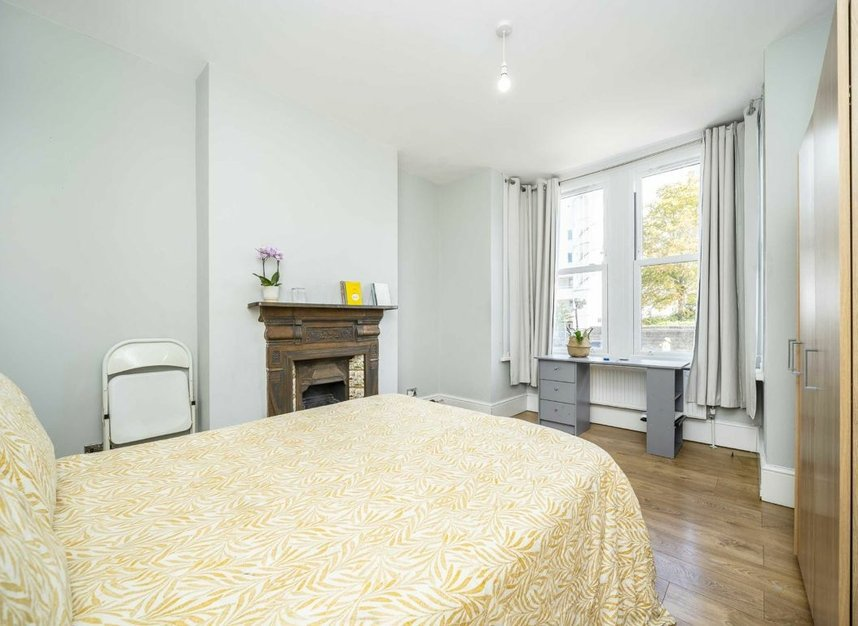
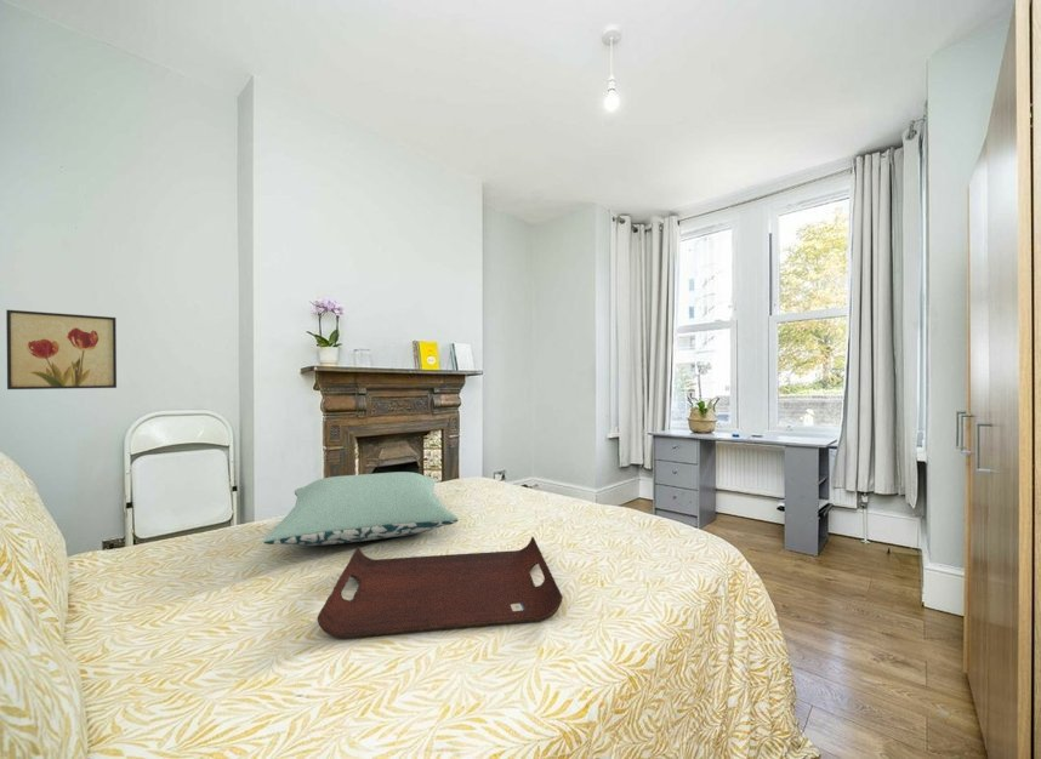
+ pillow (368, 503)
+ serving tray (446, 577)
+ wall art (64, 350)
